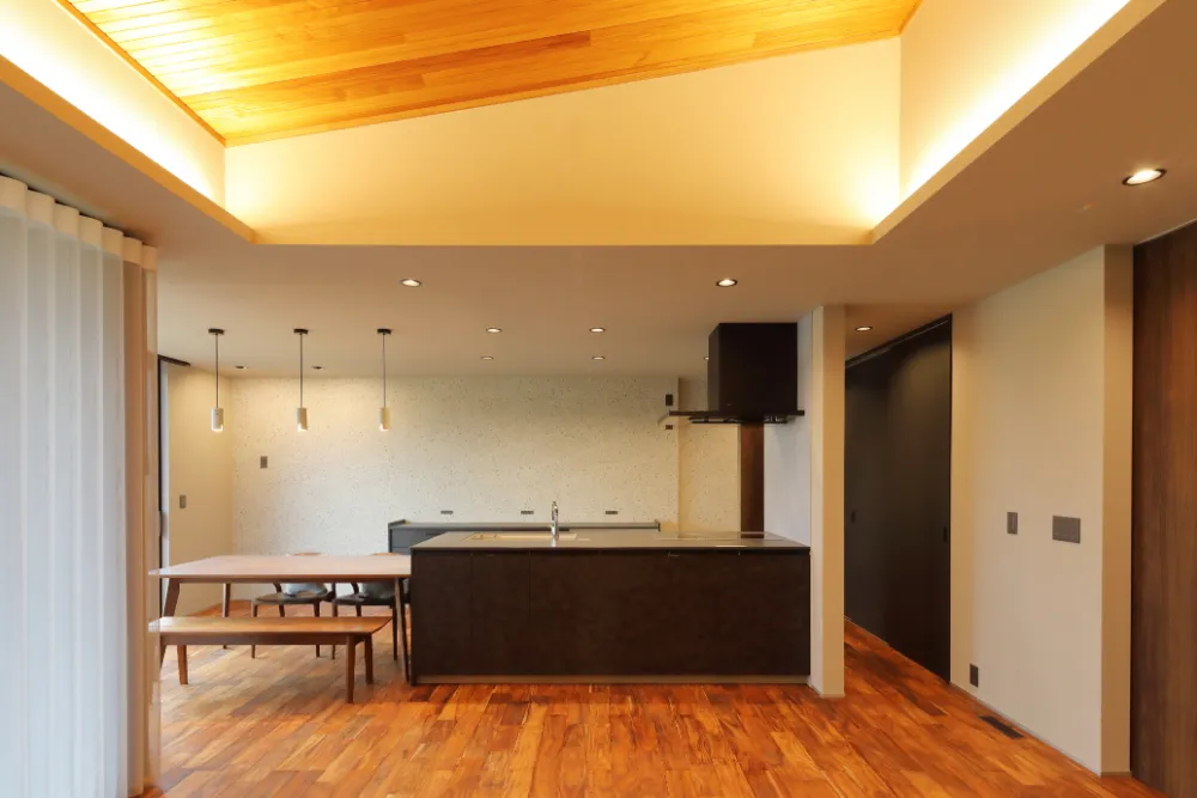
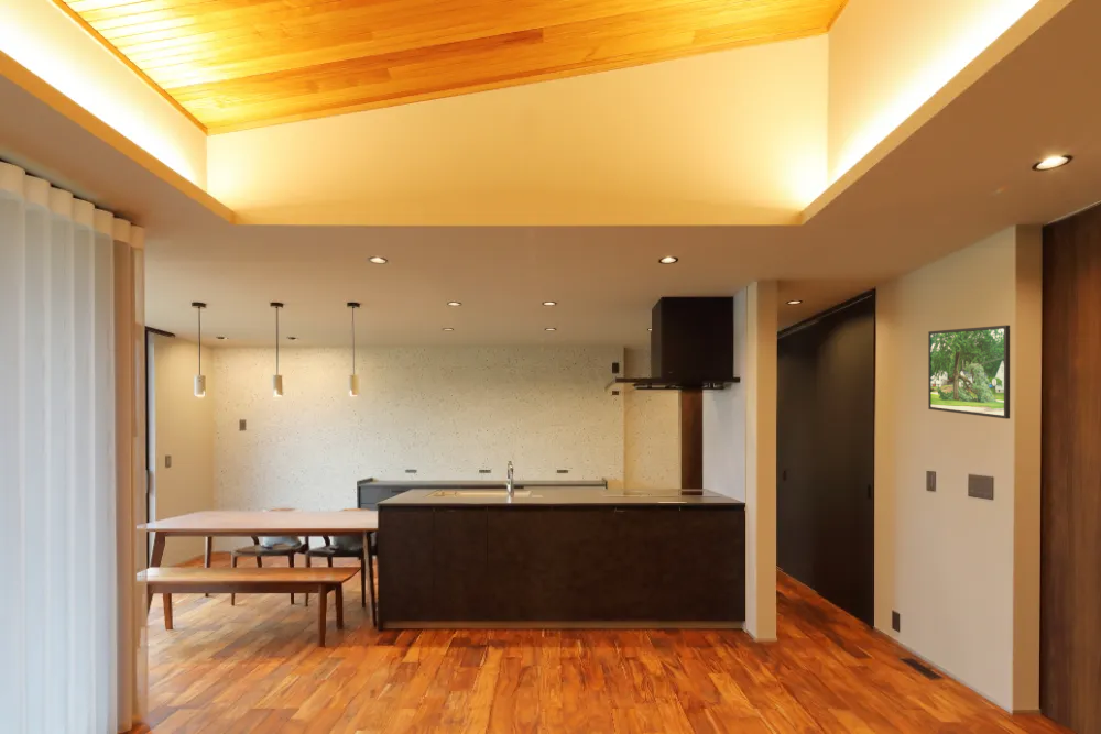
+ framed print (964, 371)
